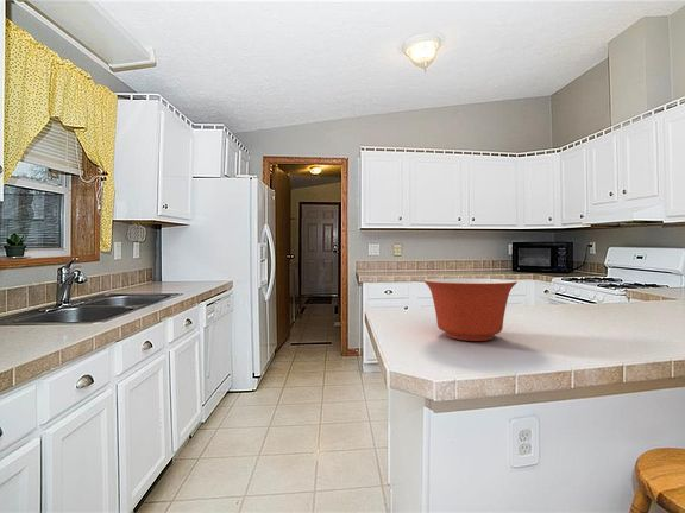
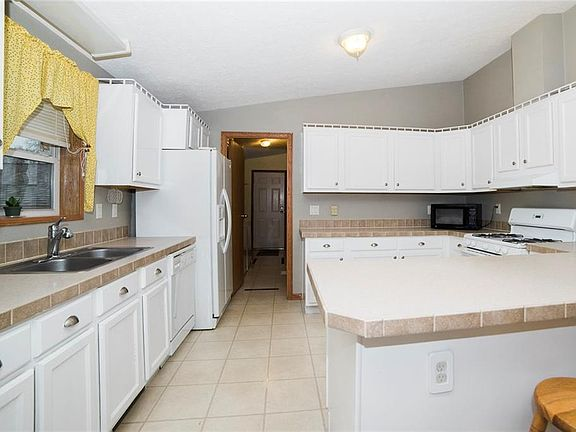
- mixing bowl (469, 308)
